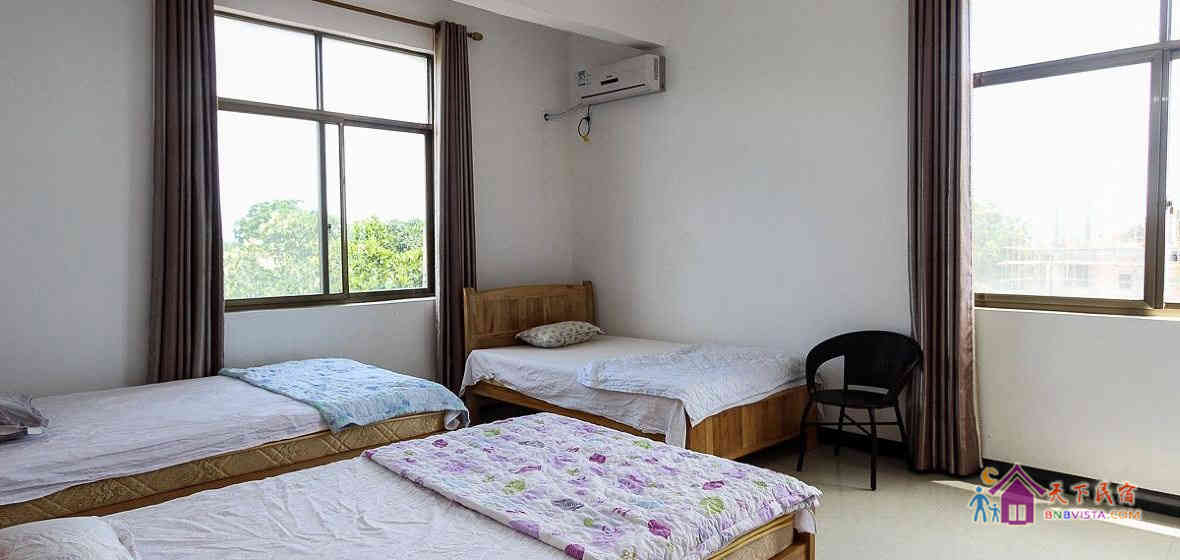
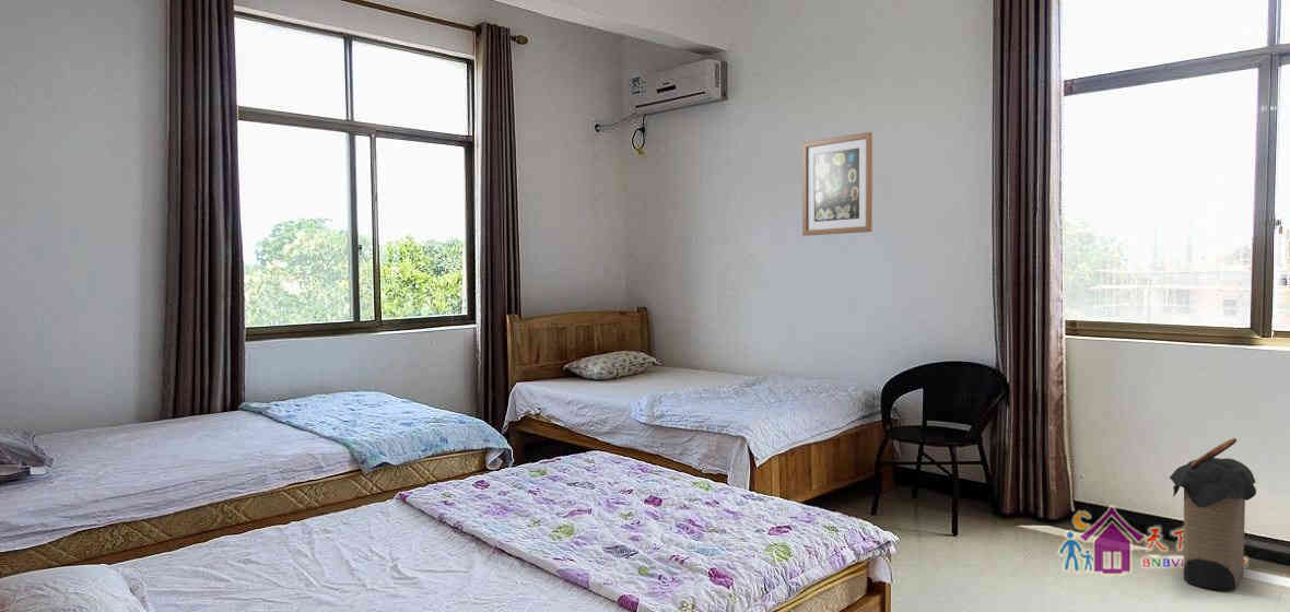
+ laundry hamper (1211, 503)
+ wall art (835, 186)
